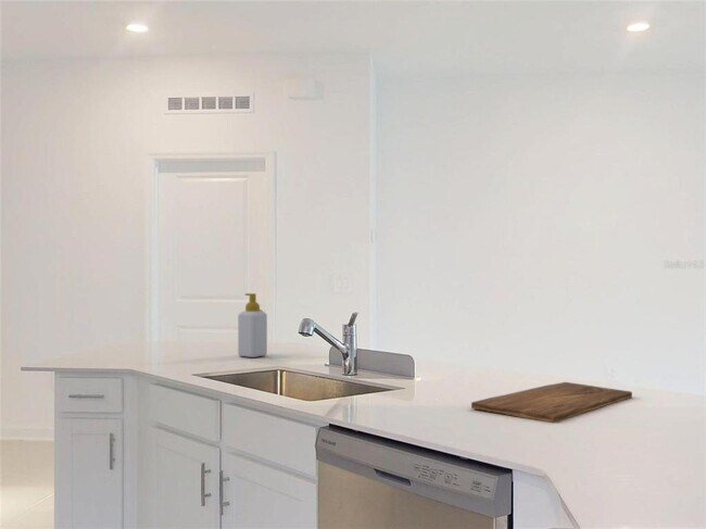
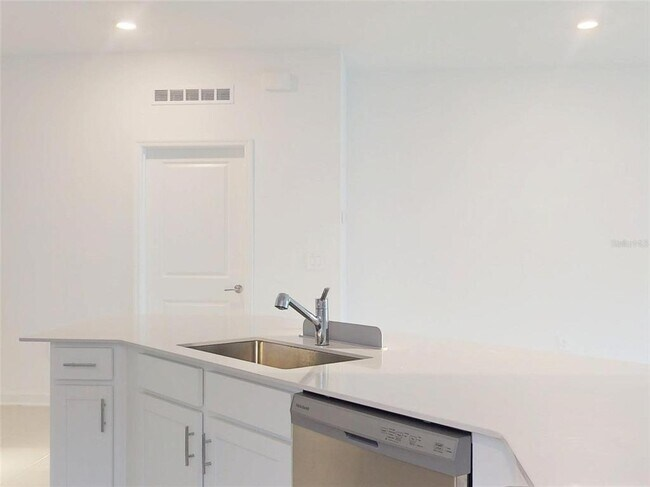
- cutting board (556, 399)
- soap bottle (252, 325)
